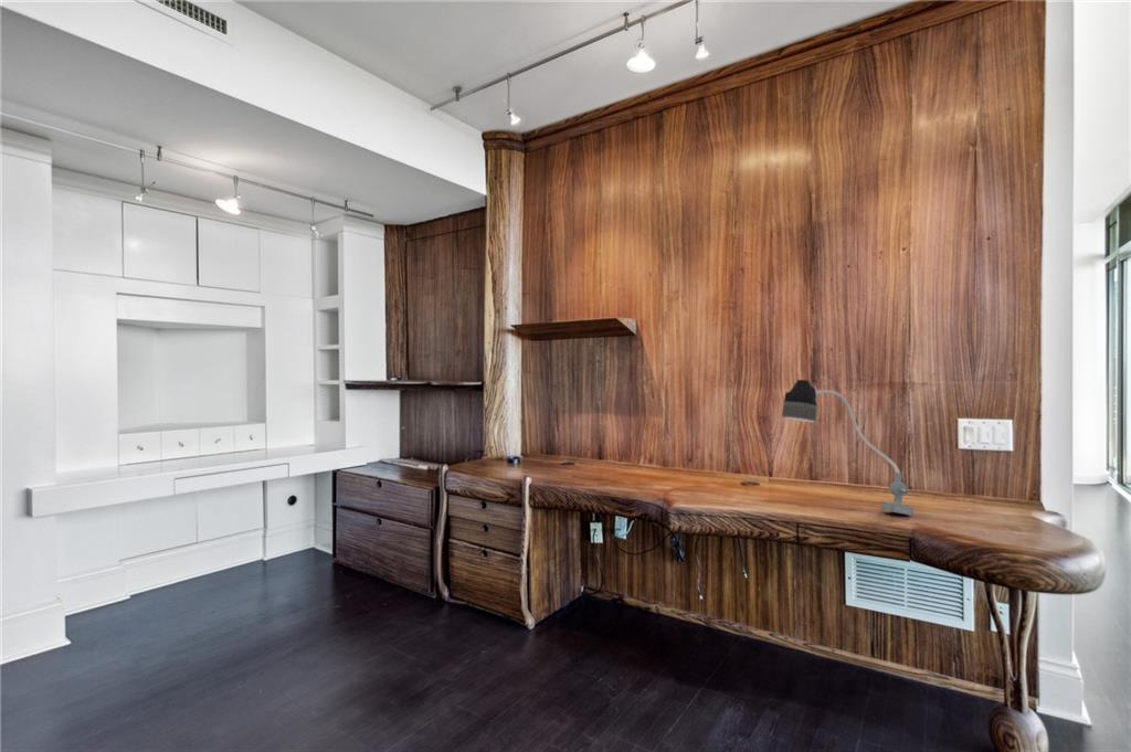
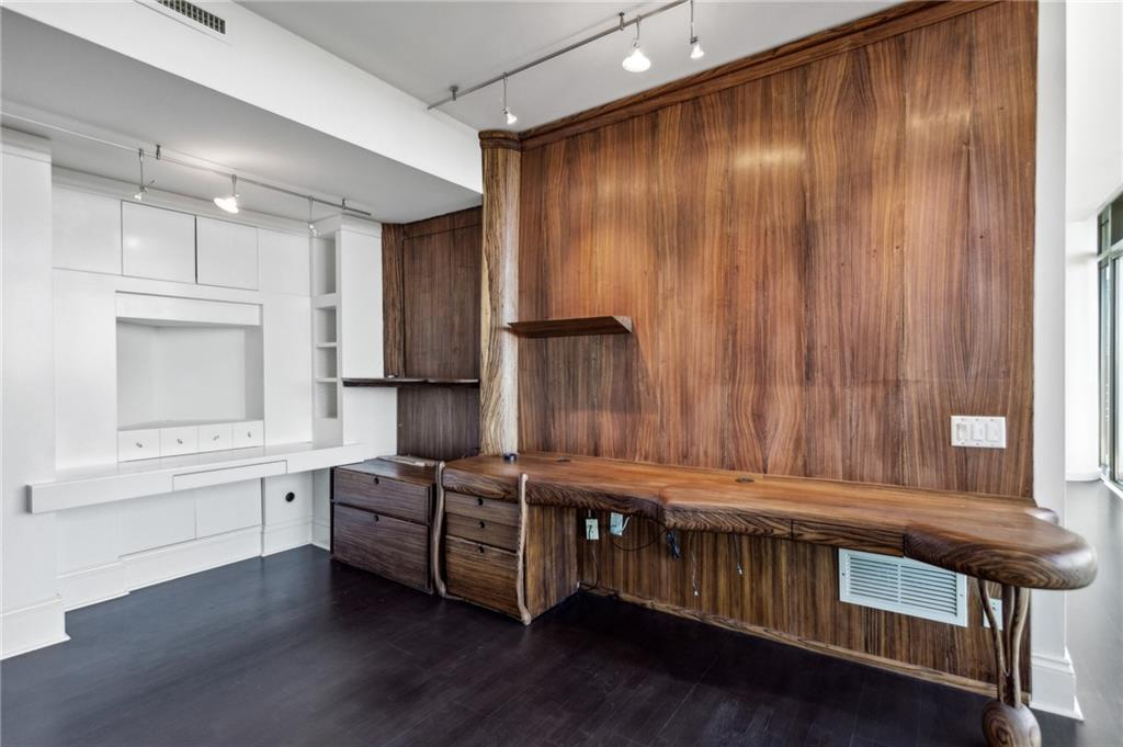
- desk lamp (857, 433)
